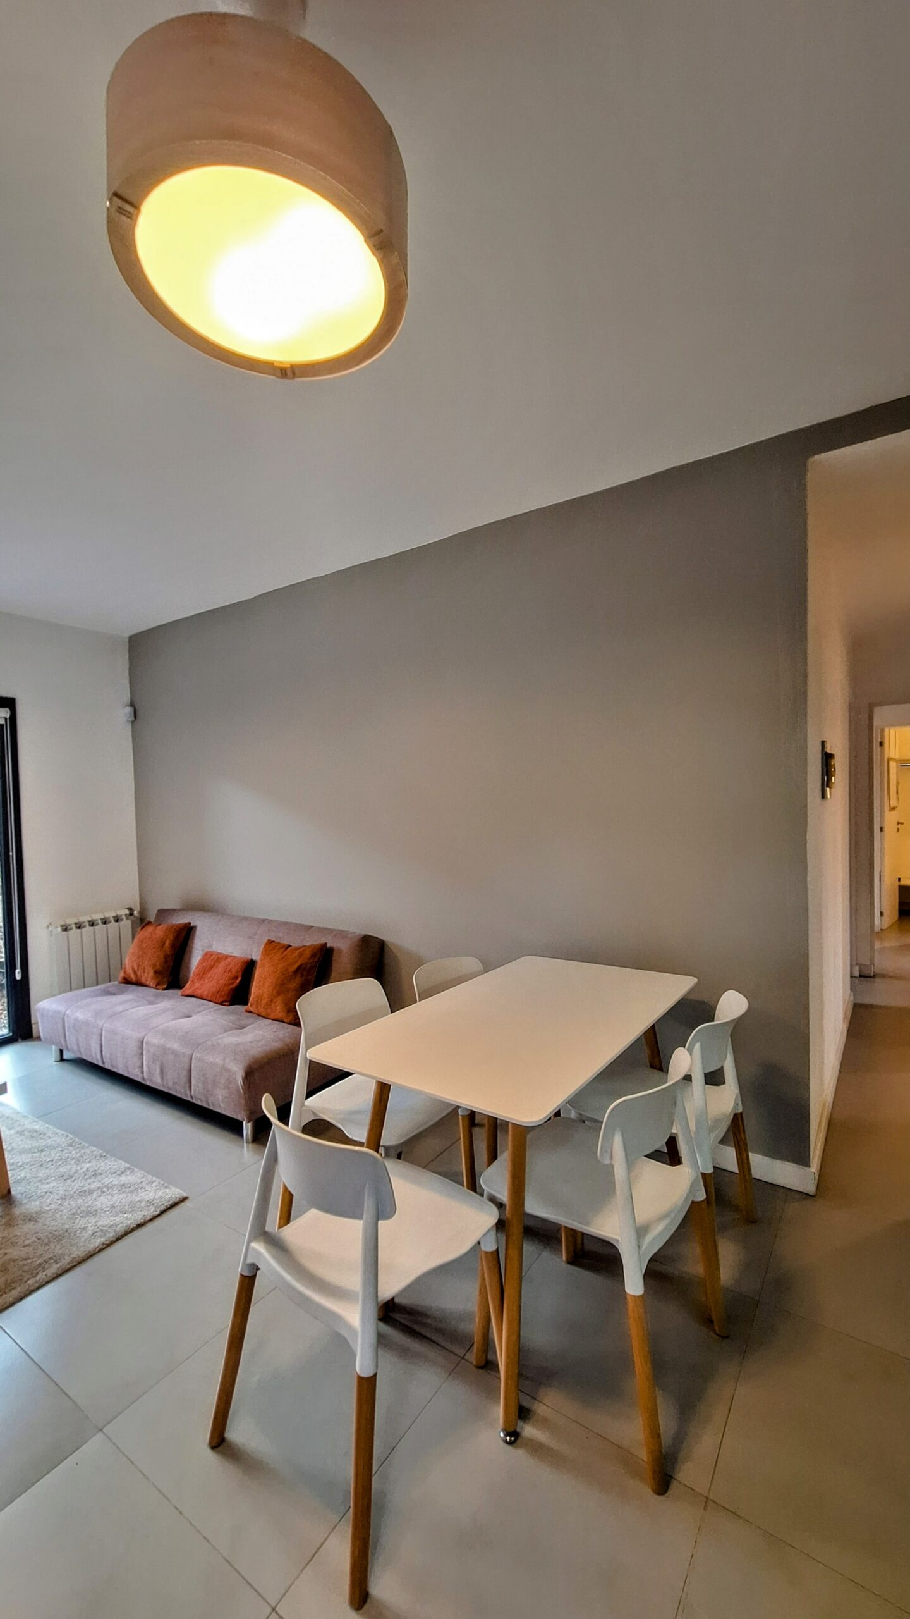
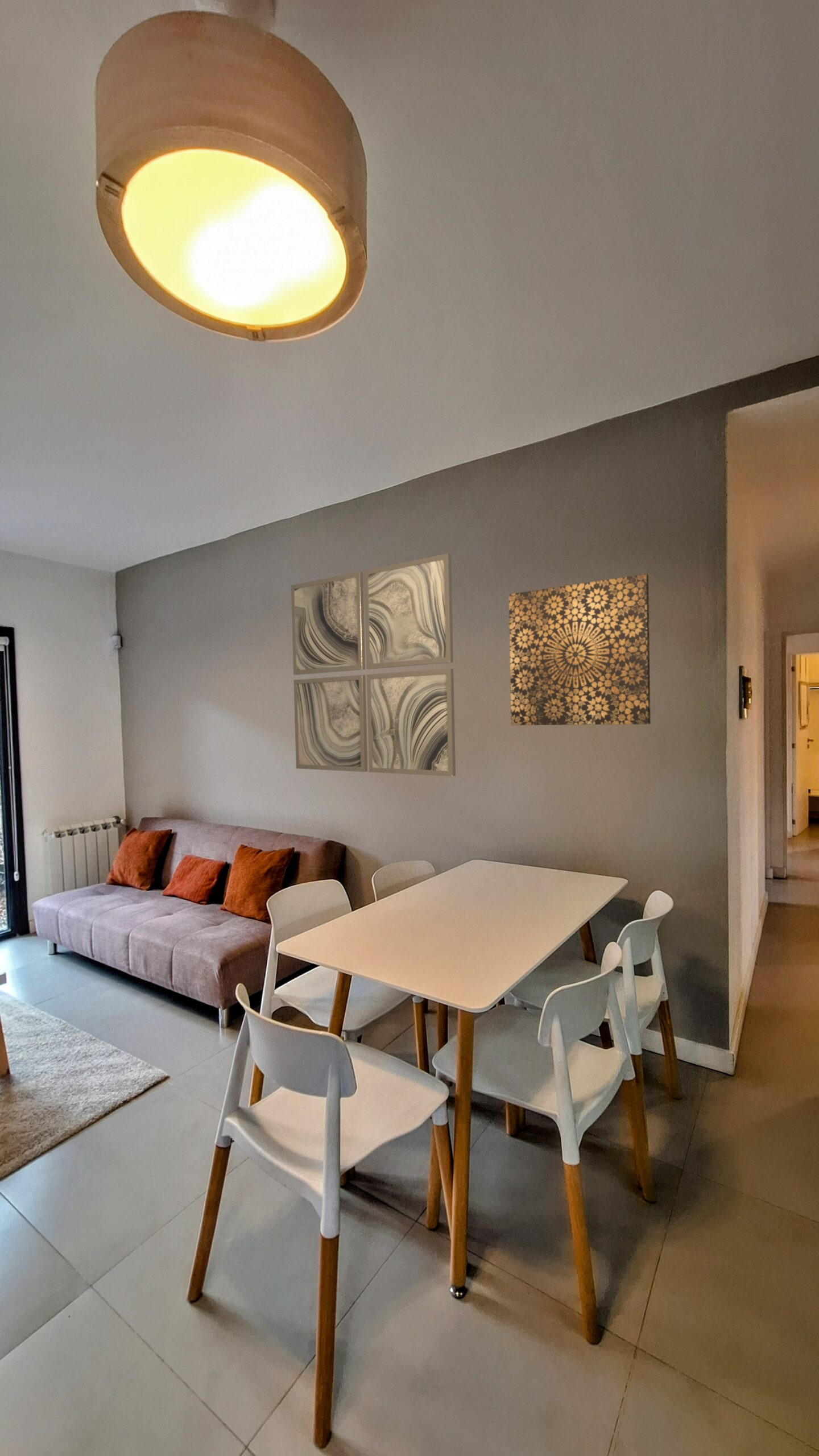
+ wall art (575, 655)
+ wall art (367, 675)
